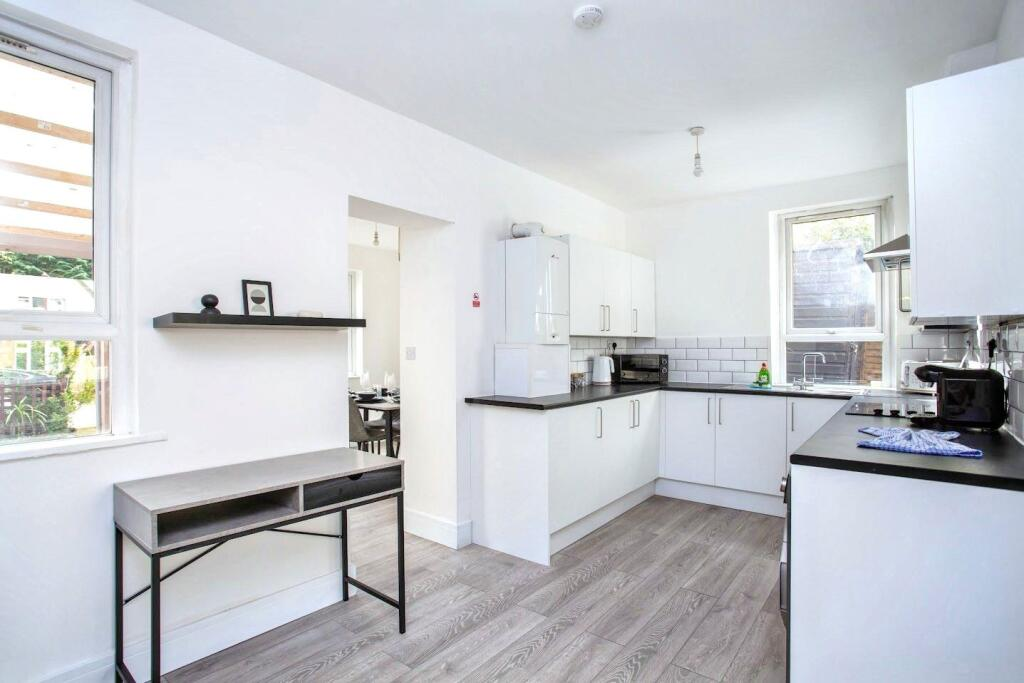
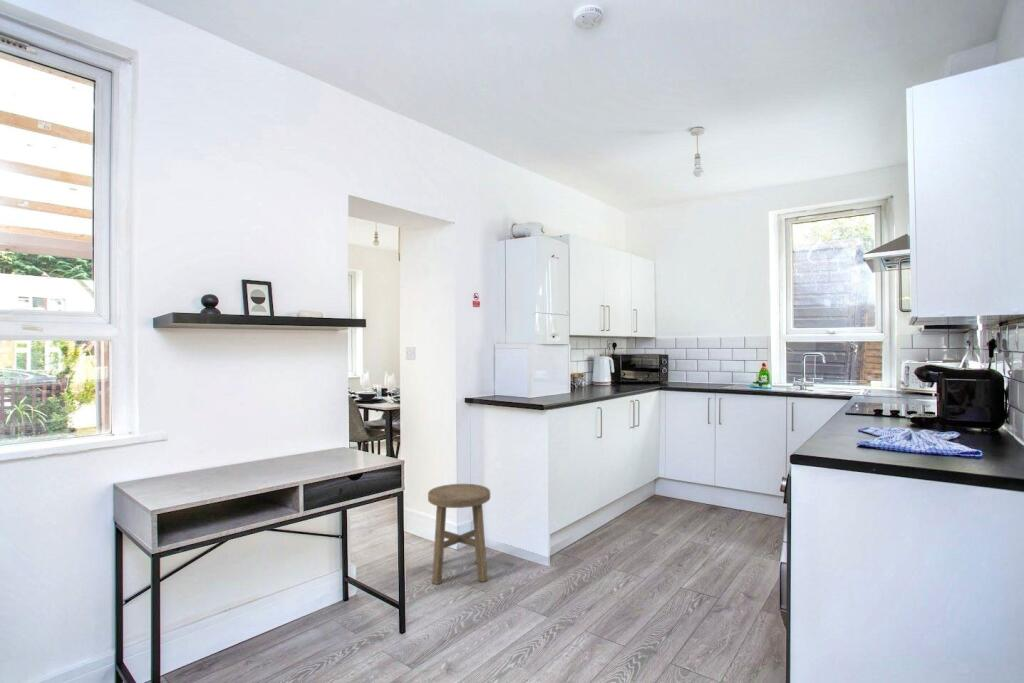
+ stool (457, 534)
